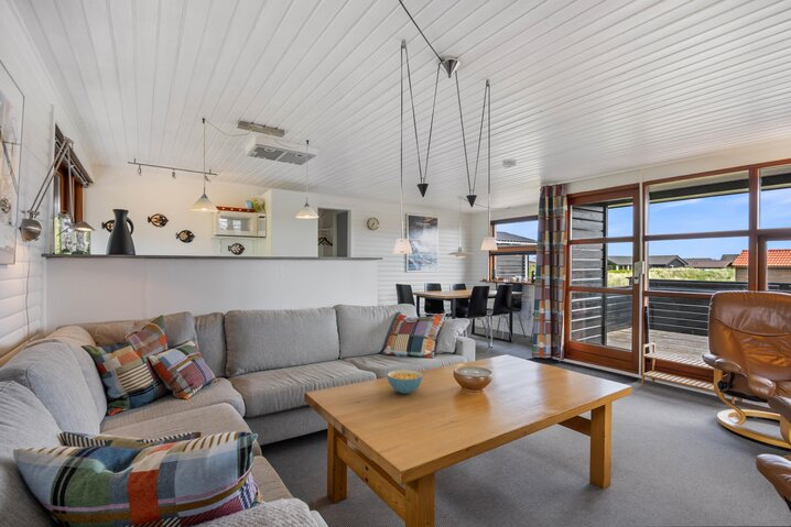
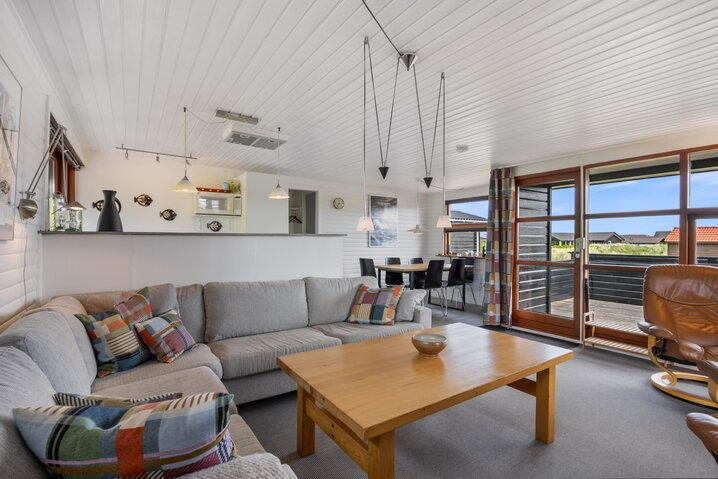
- cereal bowl (404, 383)
